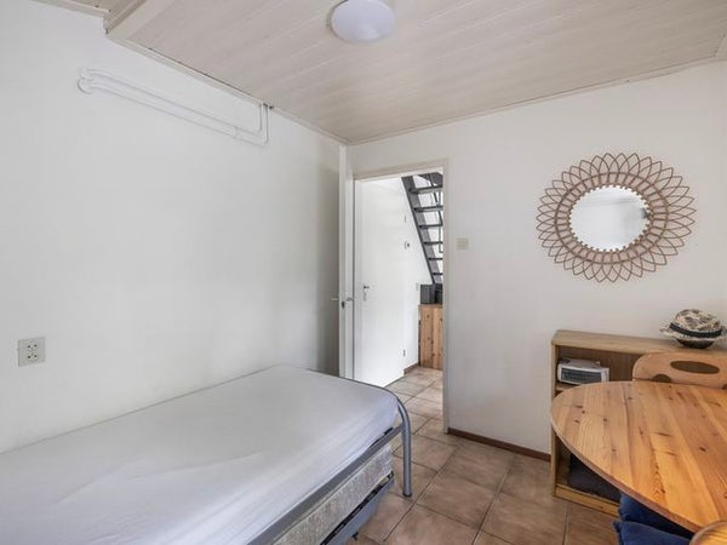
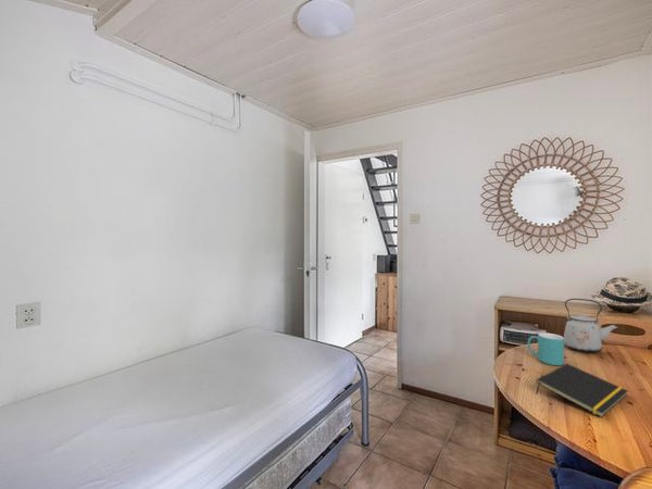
+ notepad (581, 387)
+ kettle (589, 325)
+ mug (544, 347)
